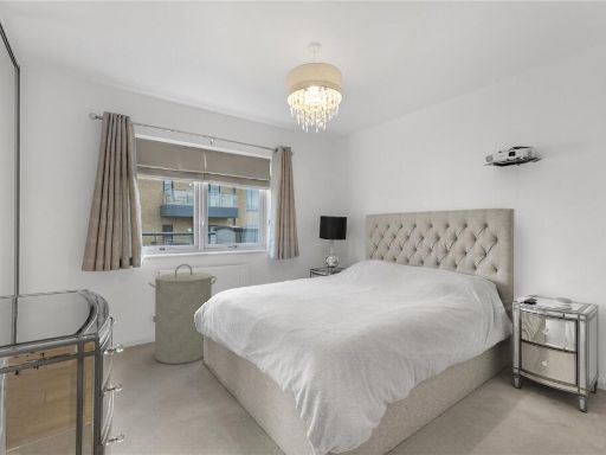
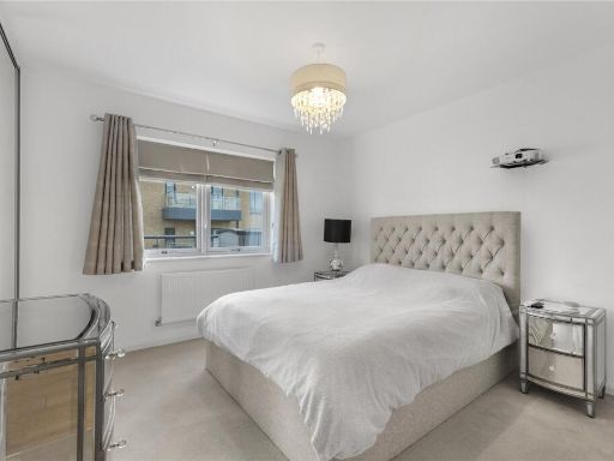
- laundry hamper (183, 308)
